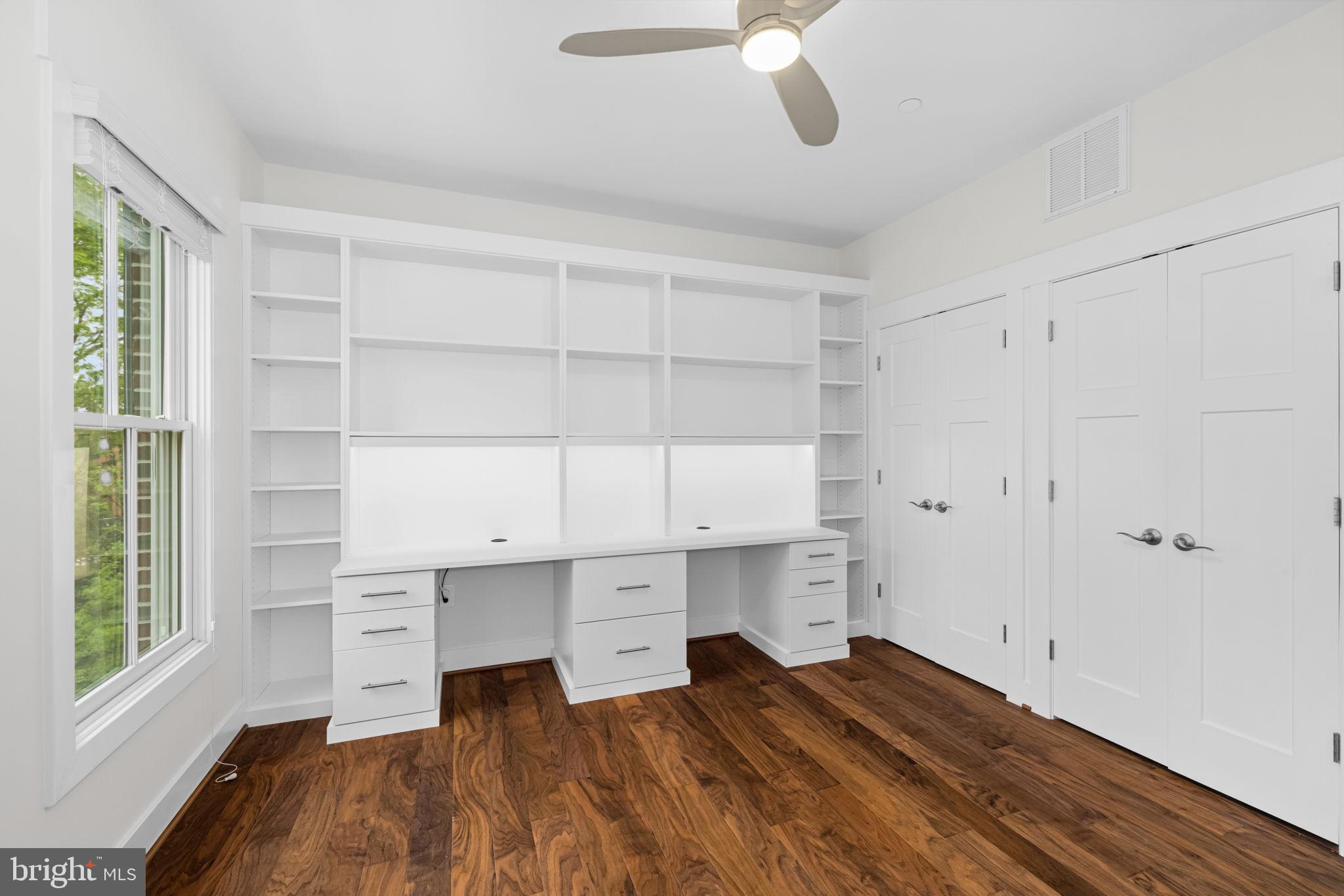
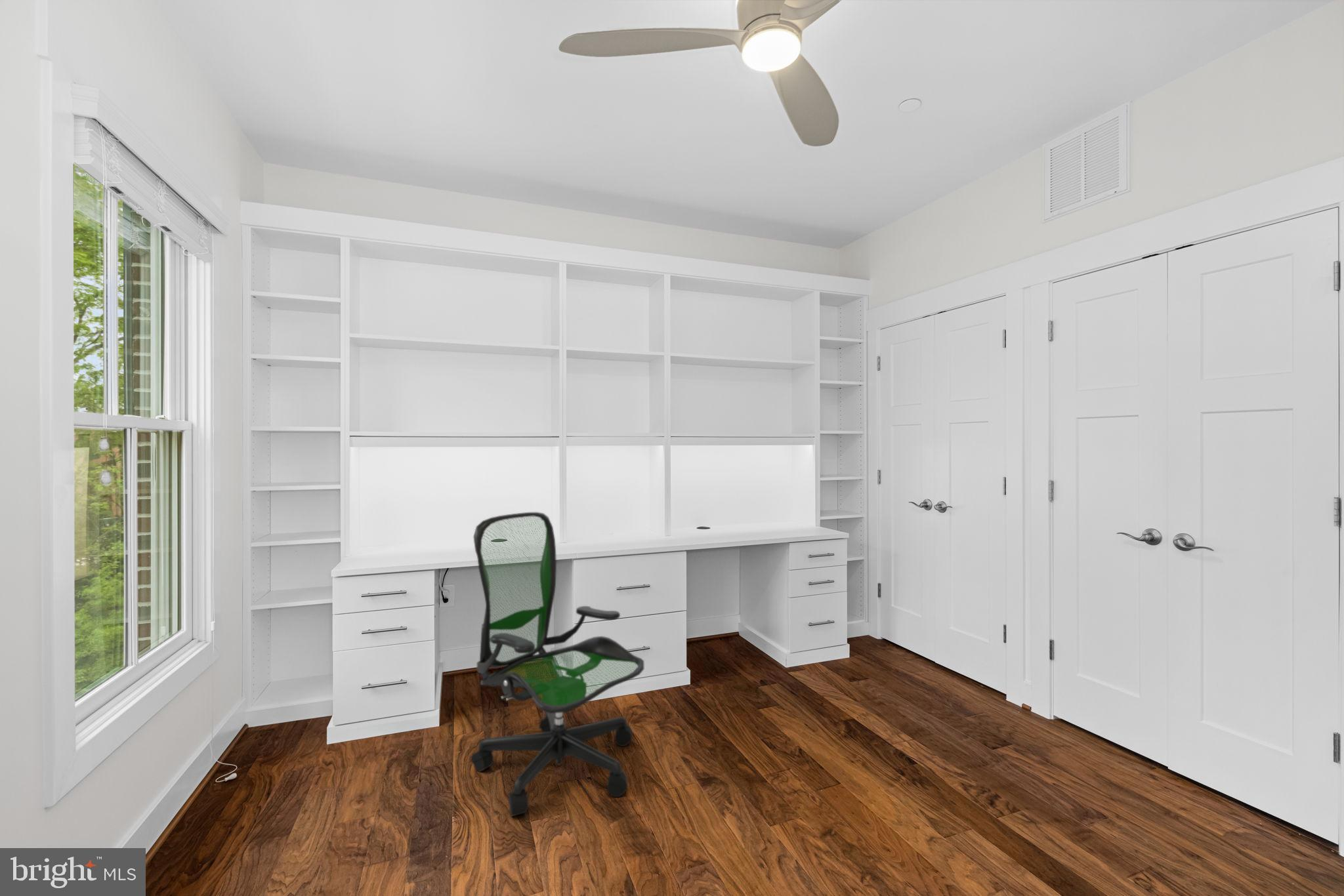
+ office chair (564, 642)
